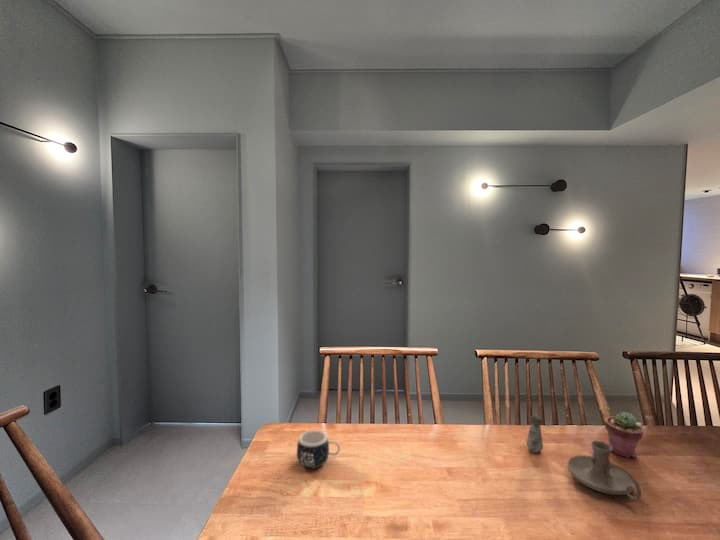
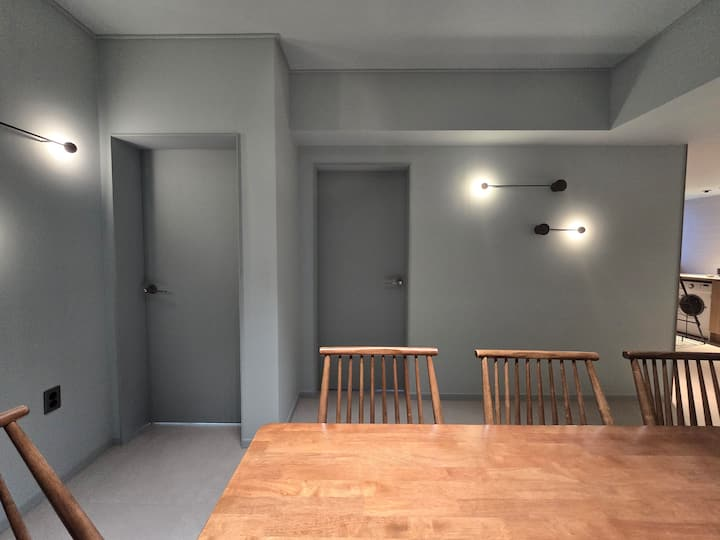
- candle holder (606, 467)
- potted succulent (623, 432)
- mug (318, 449)
- salt shaker (535, 433)
